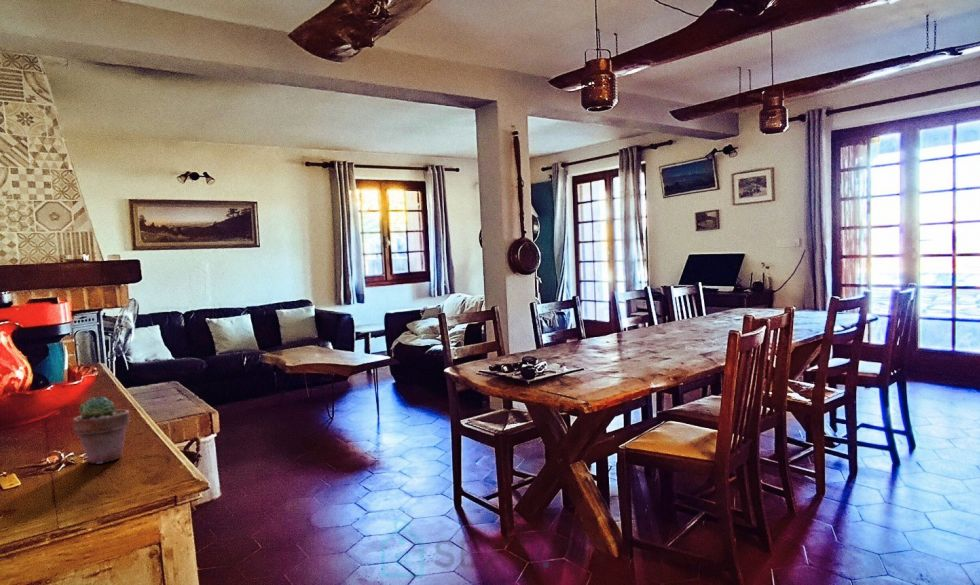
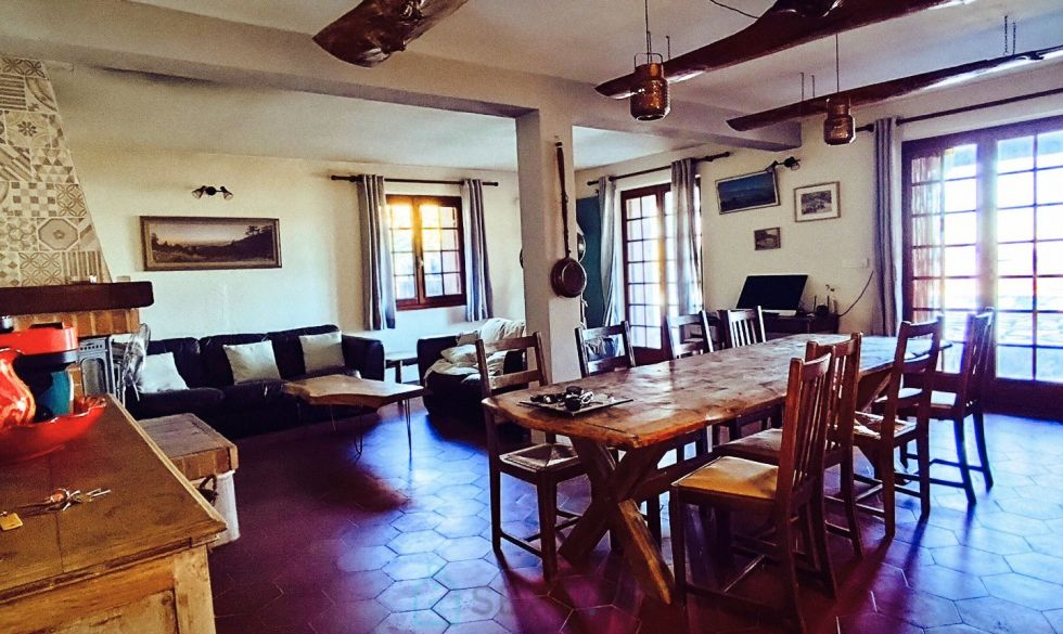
- potted succulent (102, 427)
